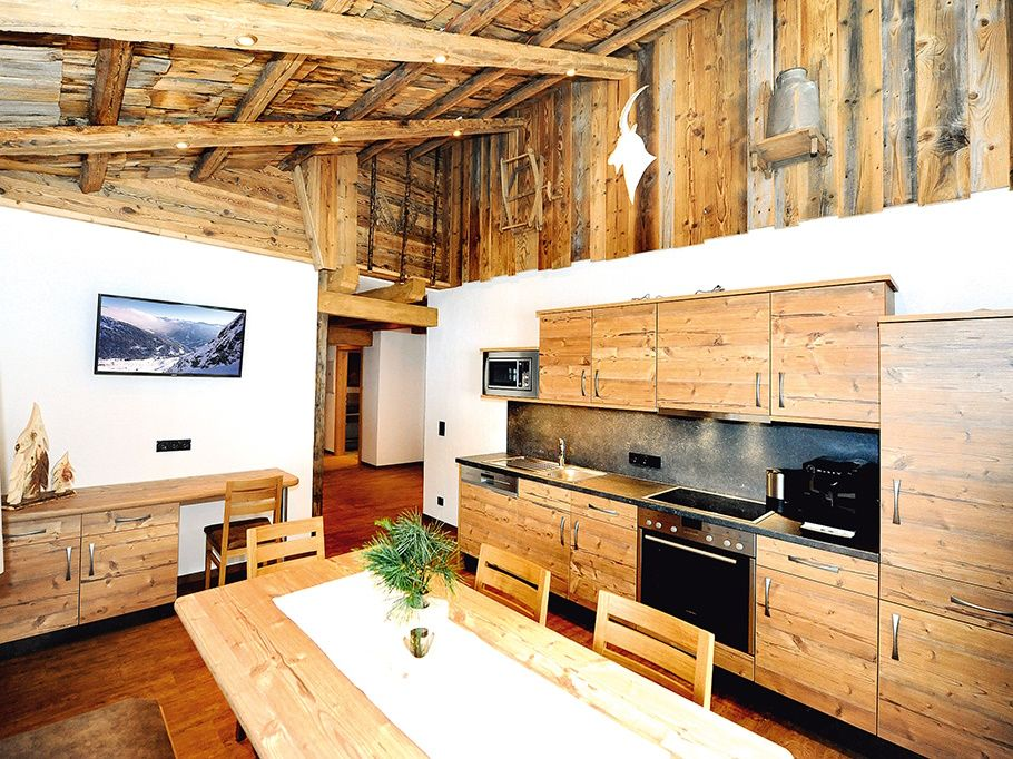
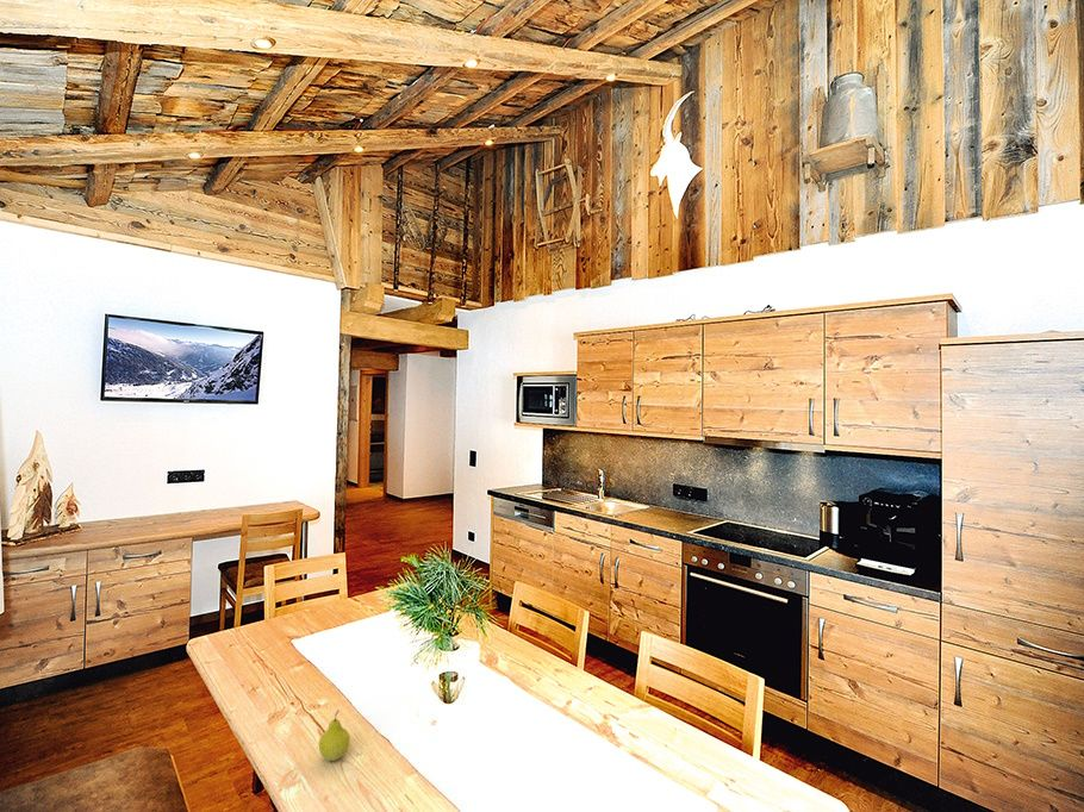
+ fruit (334, 732)
